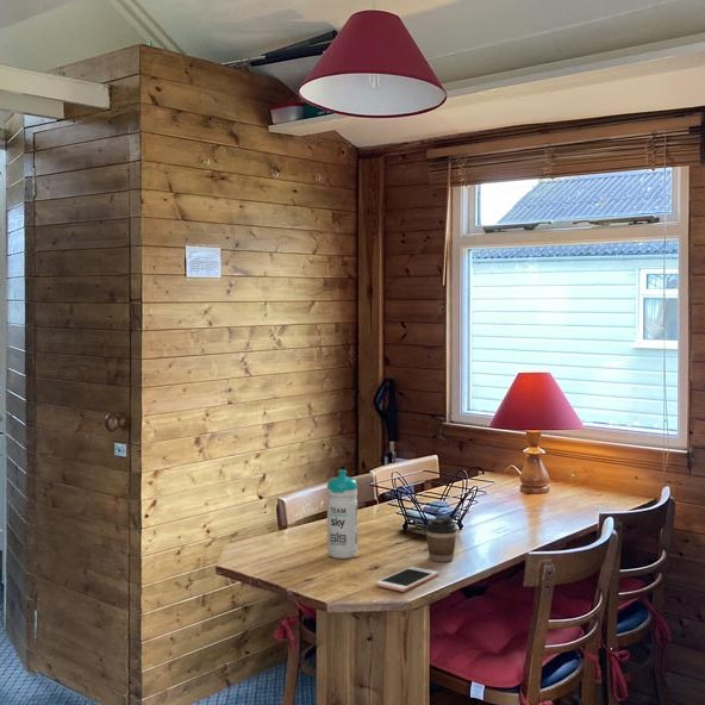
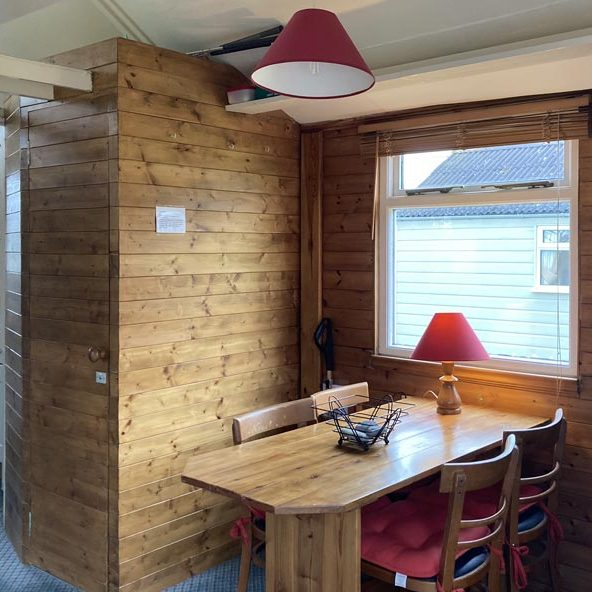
- coffee cup (441, 537)
- water bottle (342, 512)
- cell phone (407, 578)
